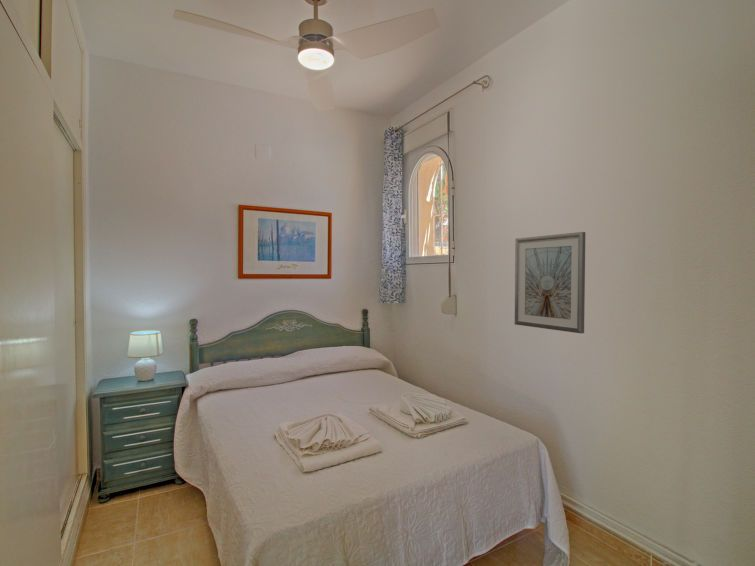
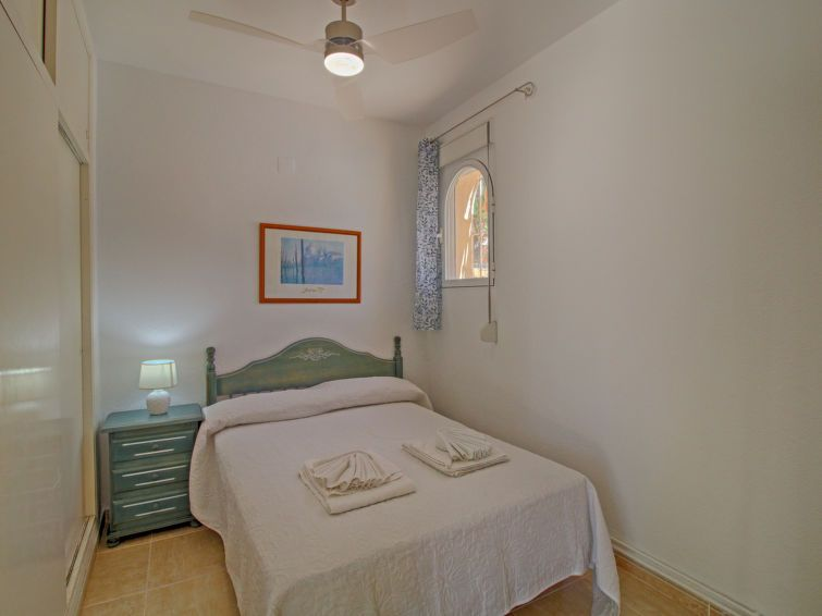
- picture frame (546, 282)
